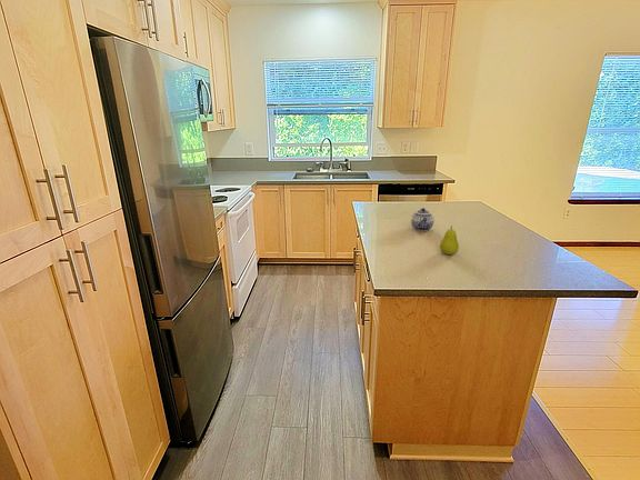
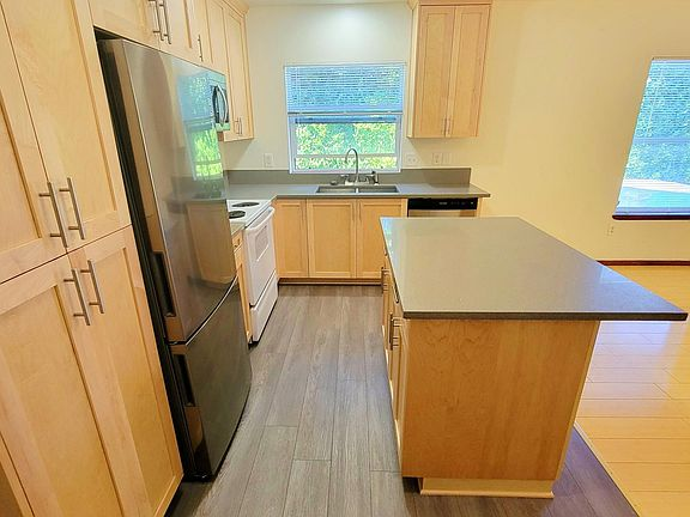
- fruit (450, 239)
- teapot (422, 218)
